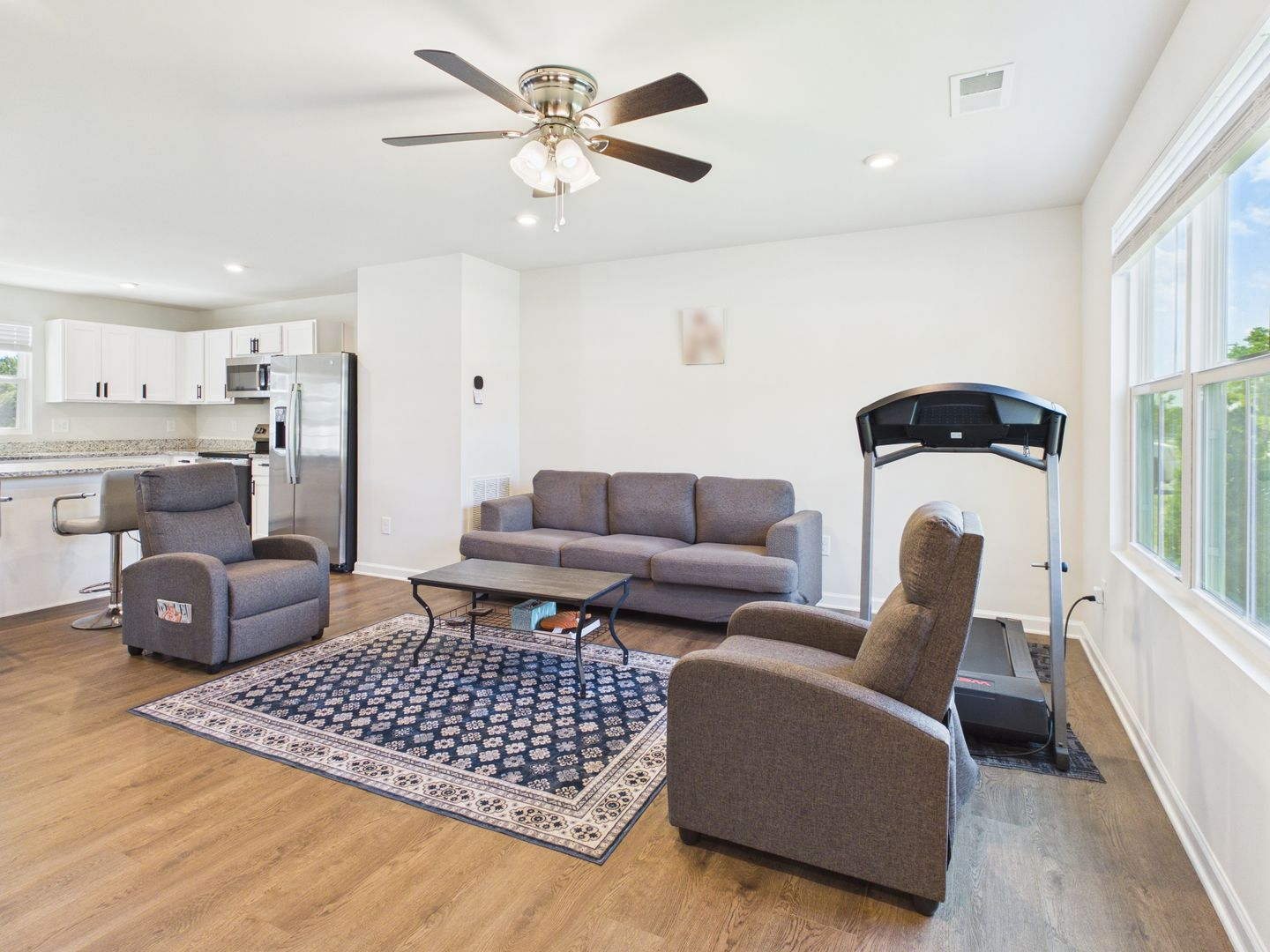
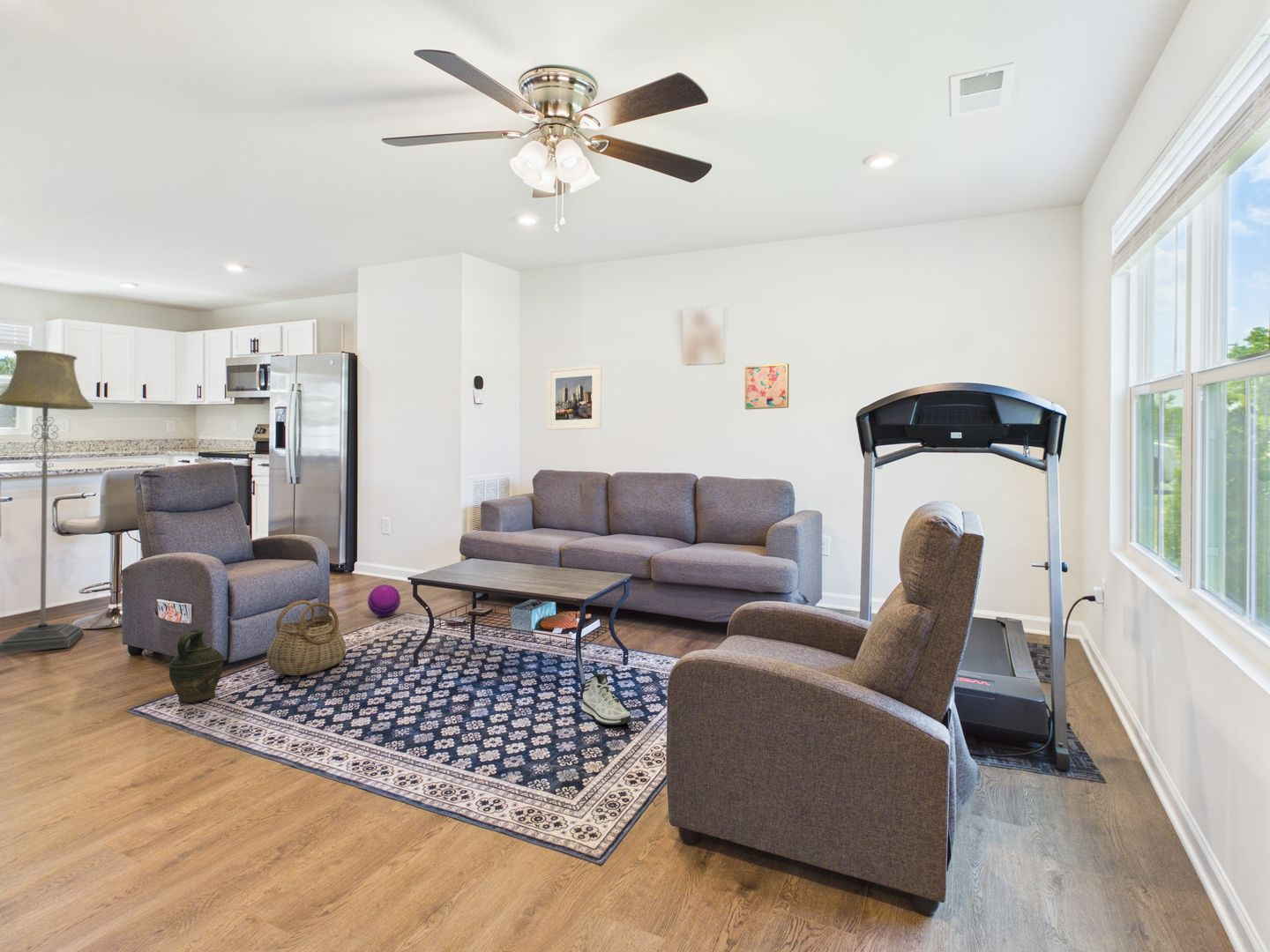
+ wall art (766, 386)
+ ball (384, 599)
+ basket (307, 635)
+ ceramic jug (196, 664)
+ sneaker (604, 696)
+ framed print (573, 398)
+ floor lamp (44, 499)
